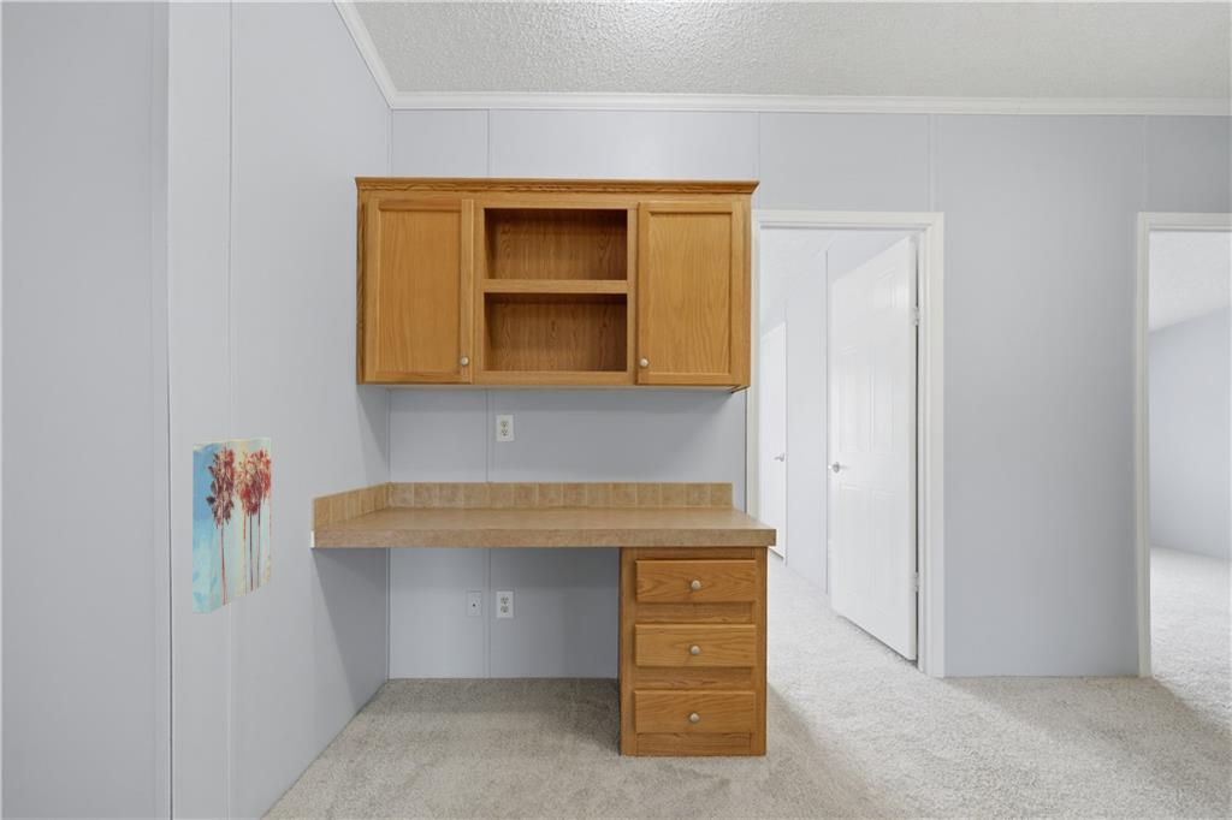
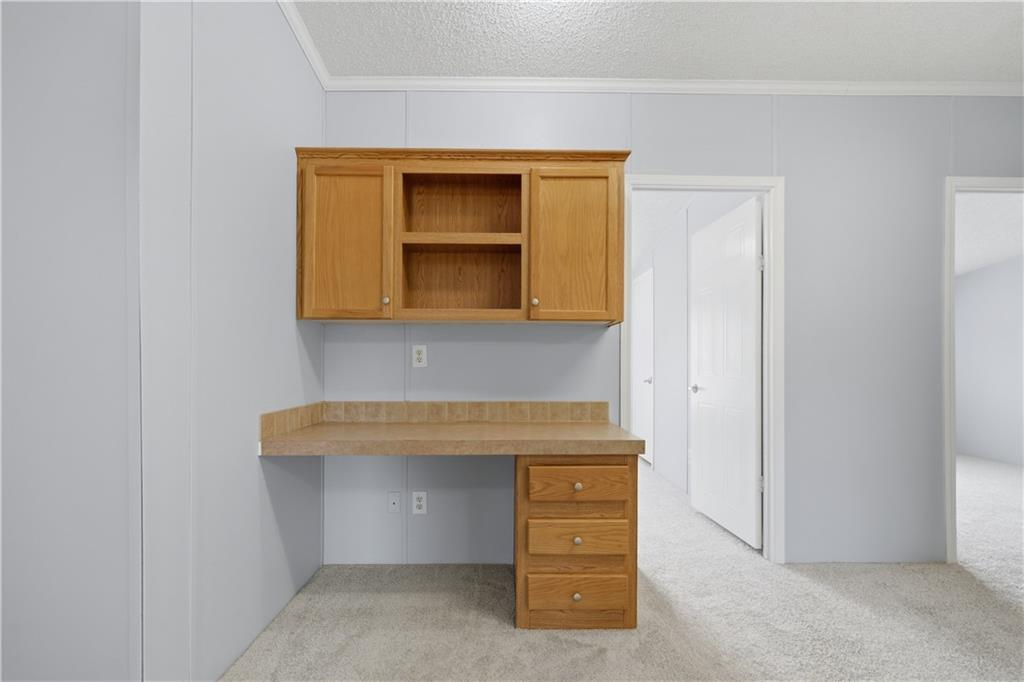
- wall art (235, 517)
